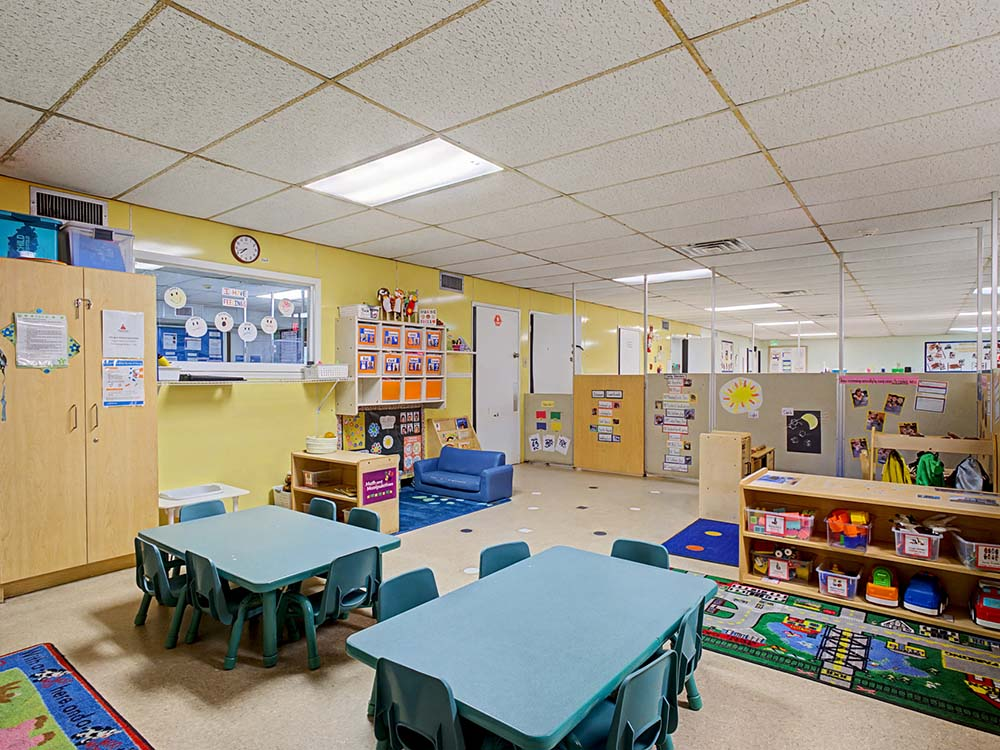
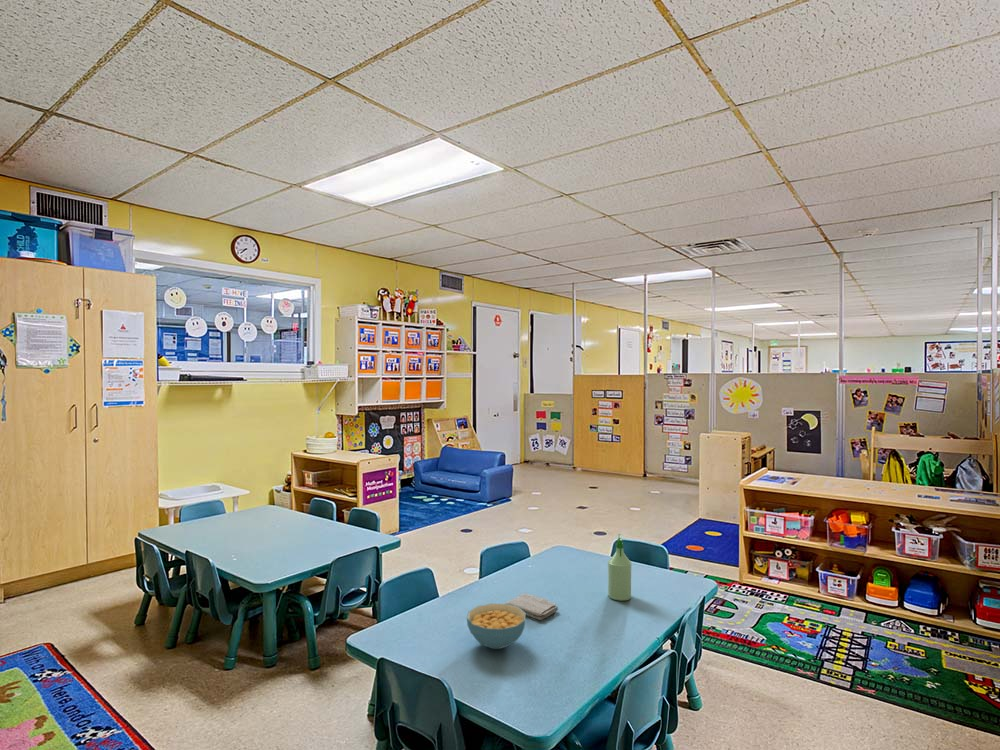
+ spray bottle (619, 565)
+ cereal bowl (496, 630)
+ washcloth (531, 605)
